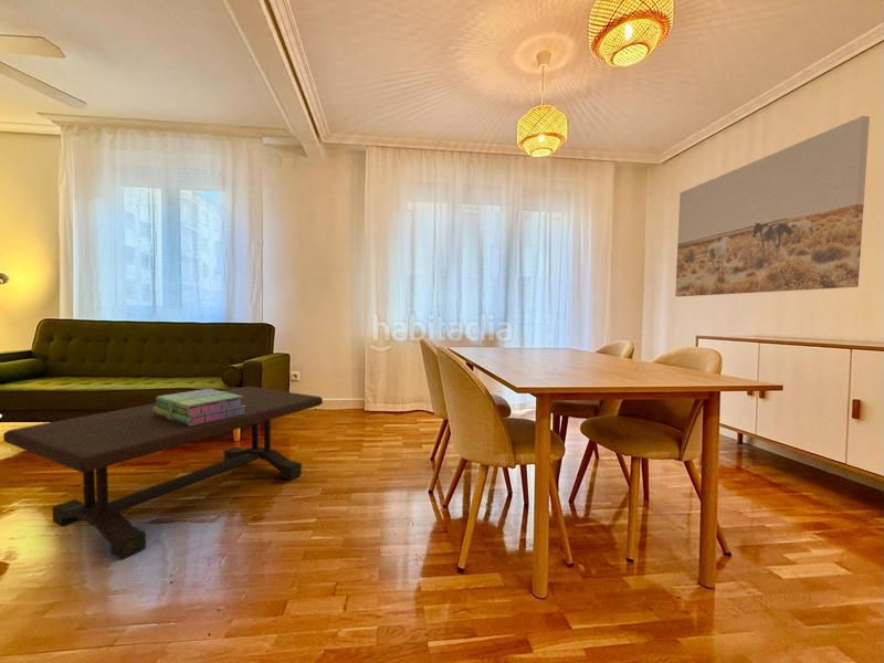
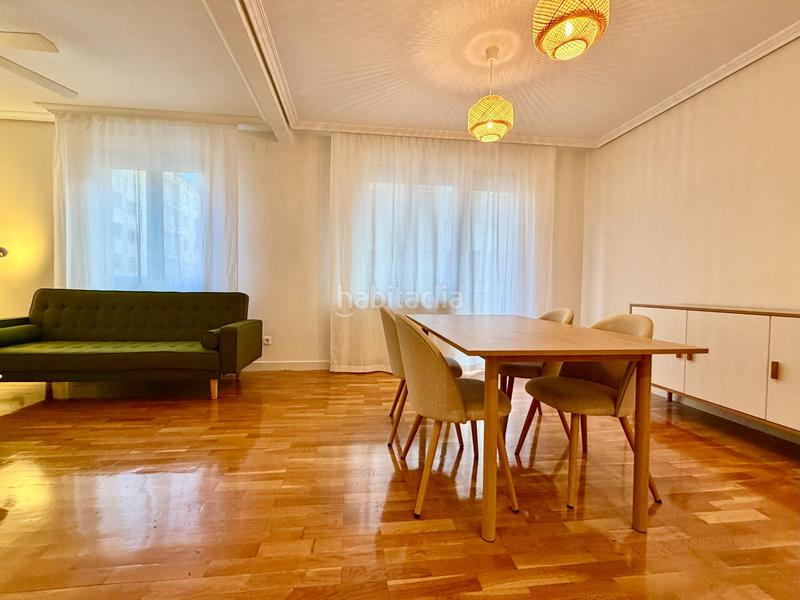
- coffee table (189, 442)
- wall art (748, 229)
- stack of books (200, 404)
